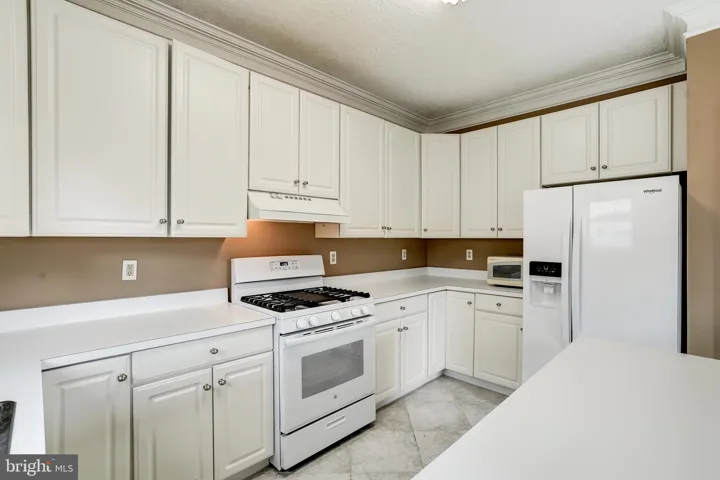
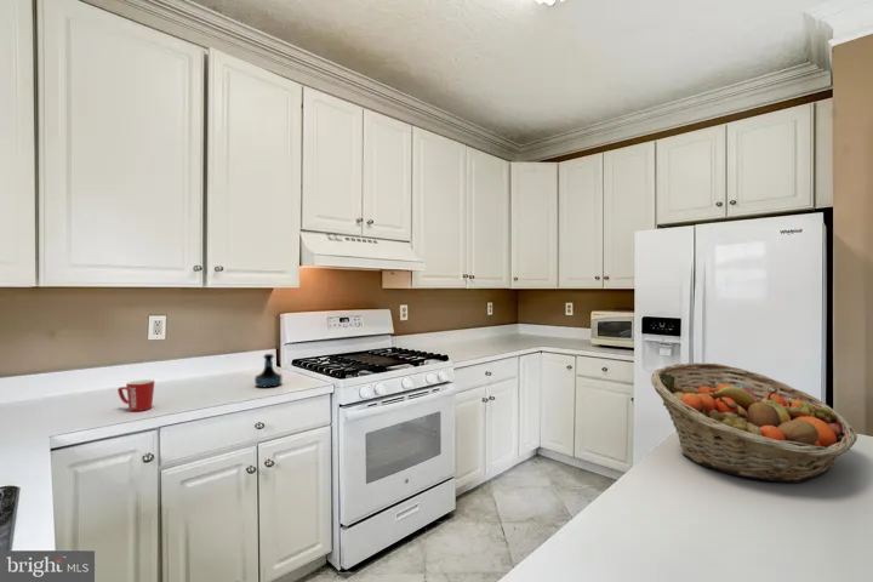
+ fruit basket (744, 415)
+ tequila bottle (268, 369)
+ mug (135, 394)
